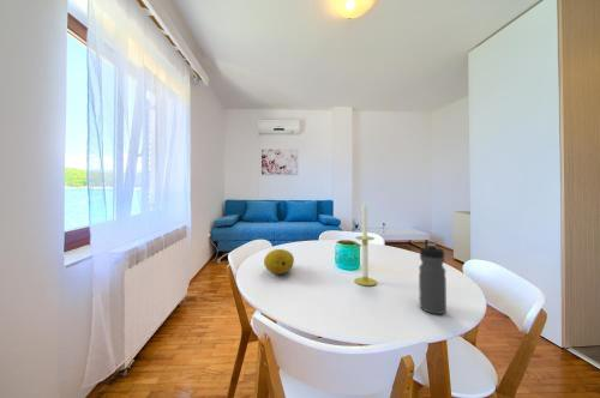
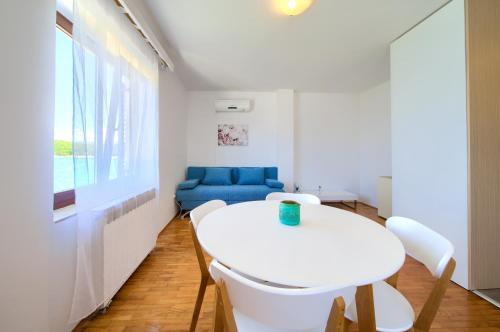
- candle (365, 241)
- water bottle (432, 276)
- fruit (278, 259)
